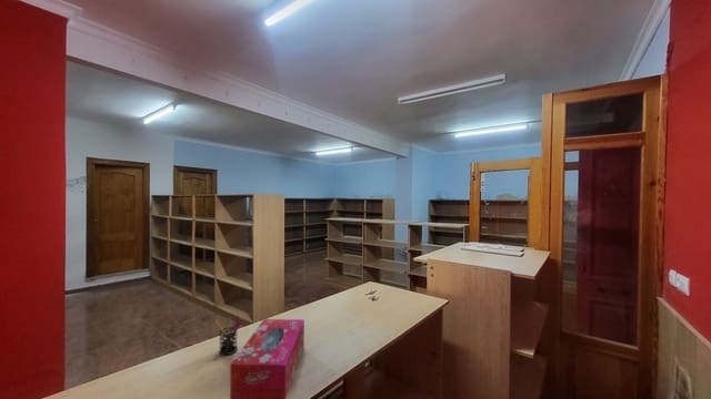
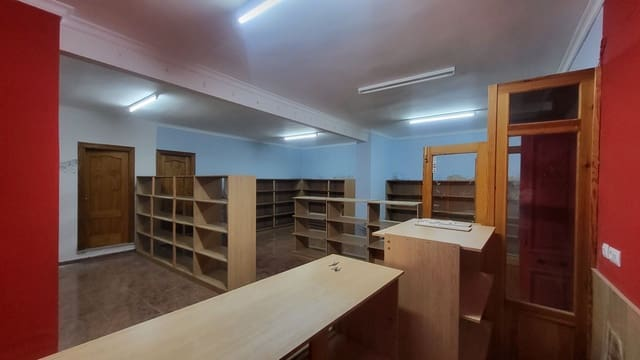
- tissue box (272, 354)
- pen holder (229, 332)
